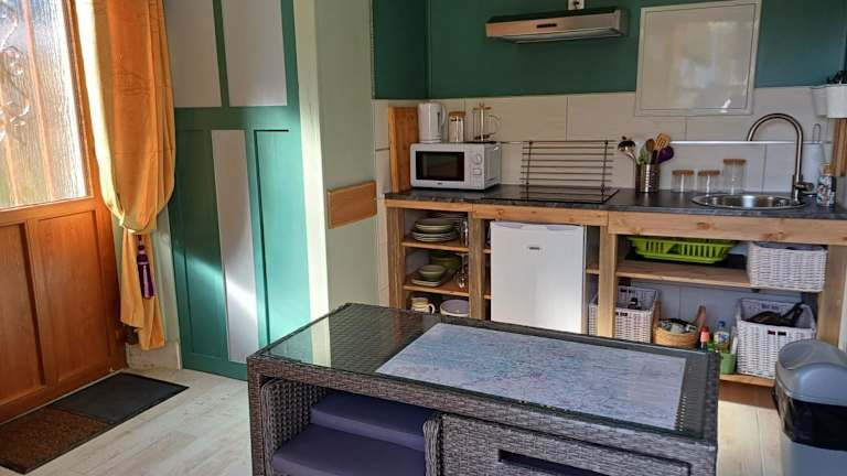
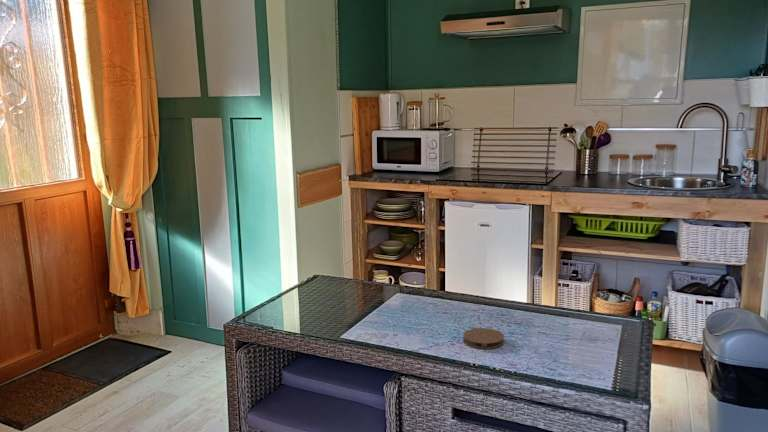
+ coaster (483, 338)
